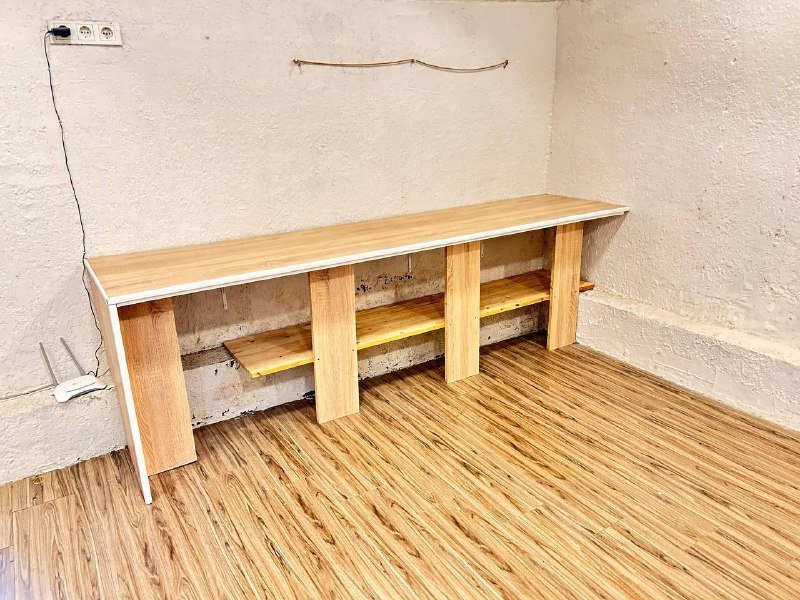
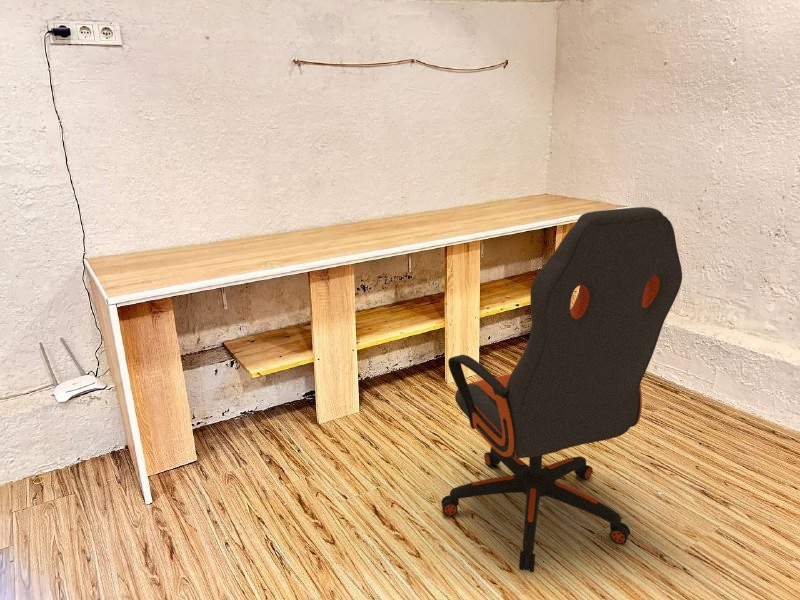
+ office chair (543, 366)
